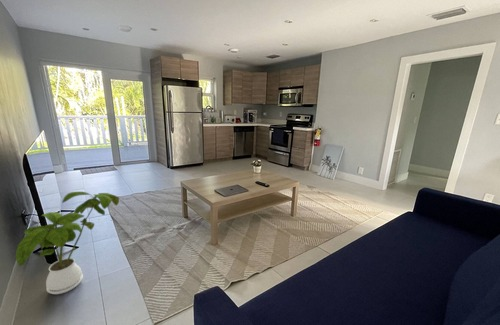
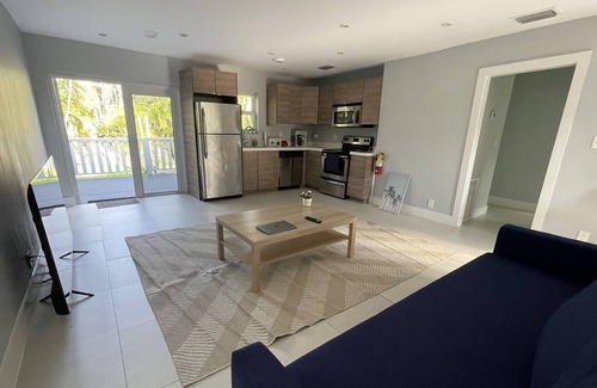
- house plant (78, 236)
